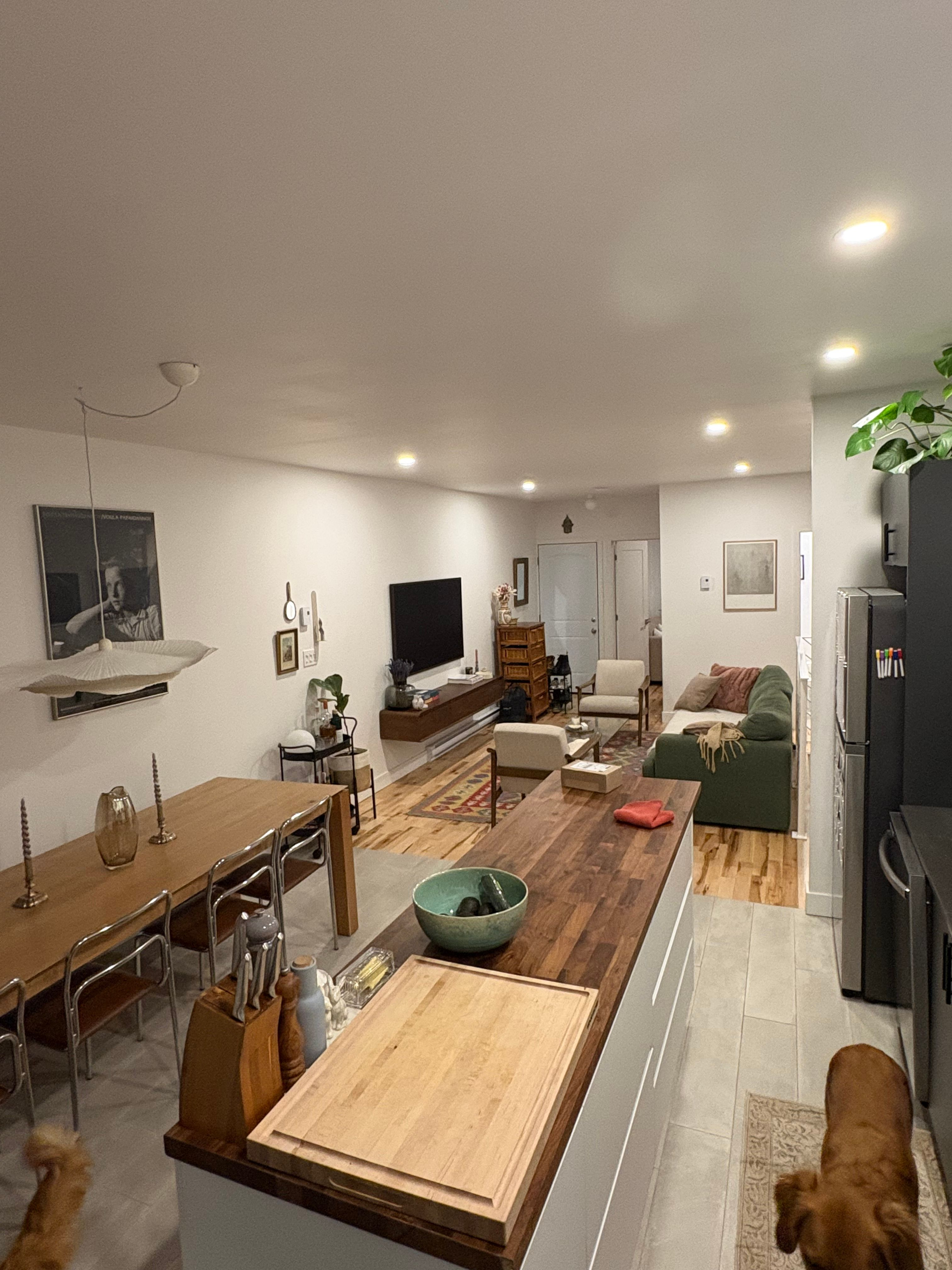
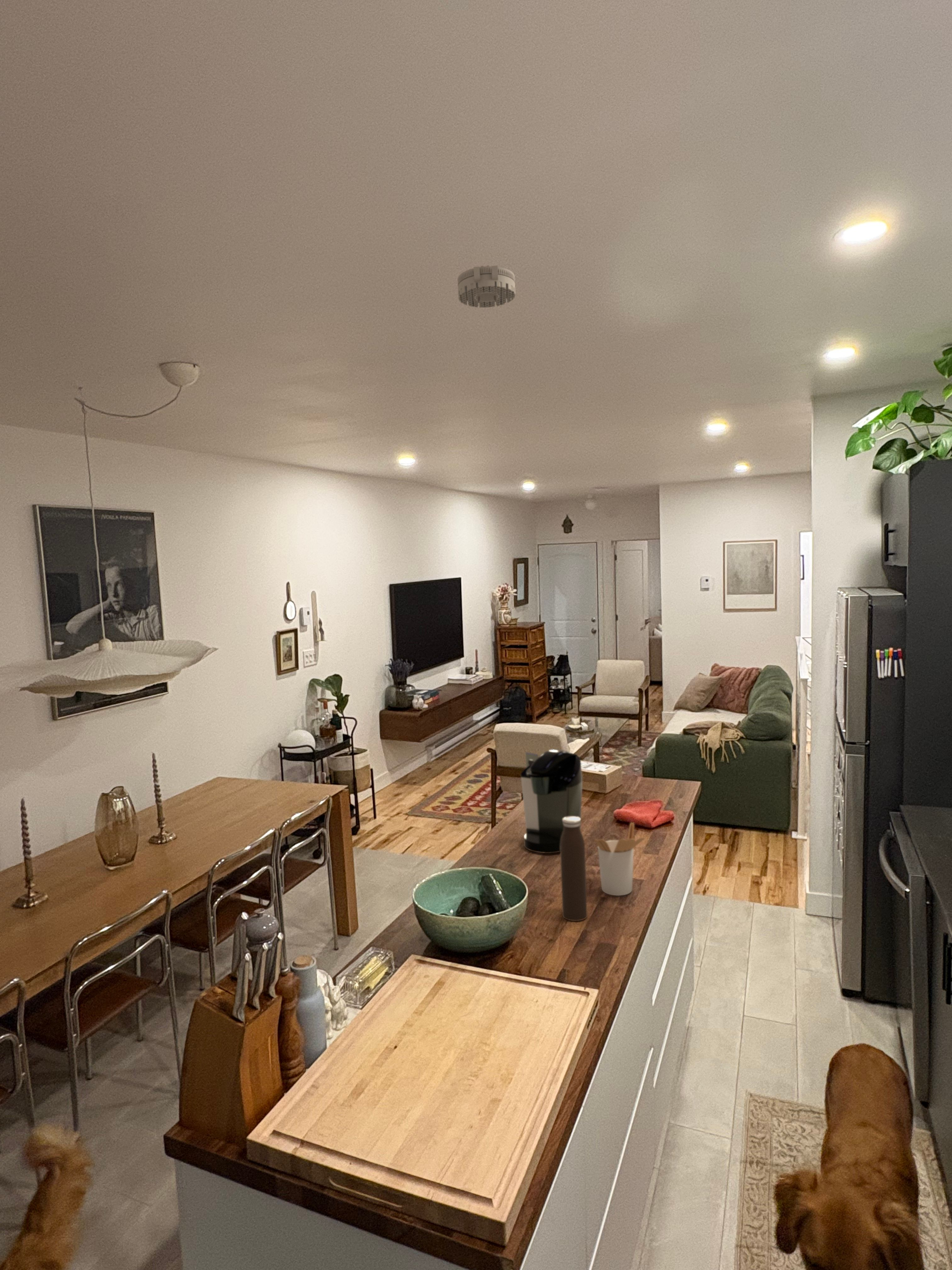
+ coffee maker (540, 793)
+ smoke detector (486, 286)
+ water bottle (573, 867)
+ utensil holder (621, 860)
